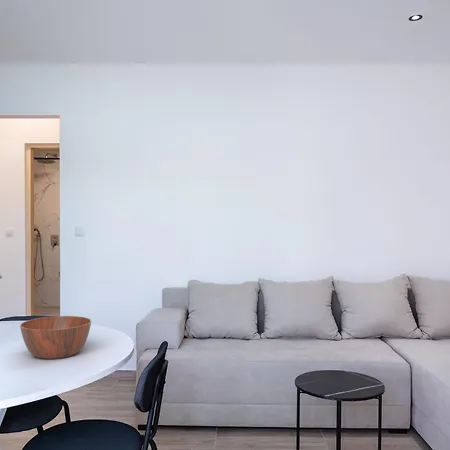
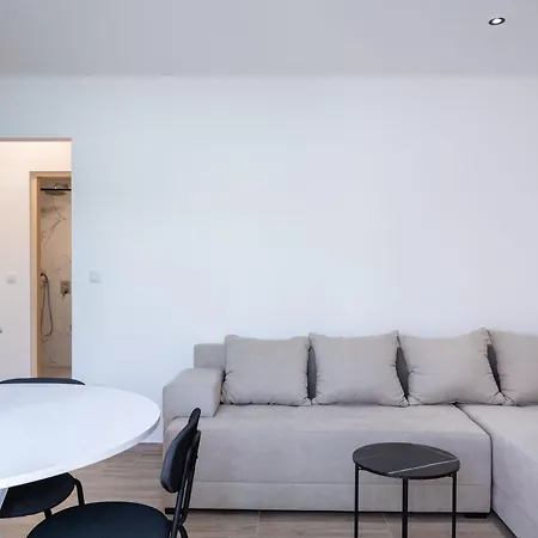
- bowl (56, 337)
